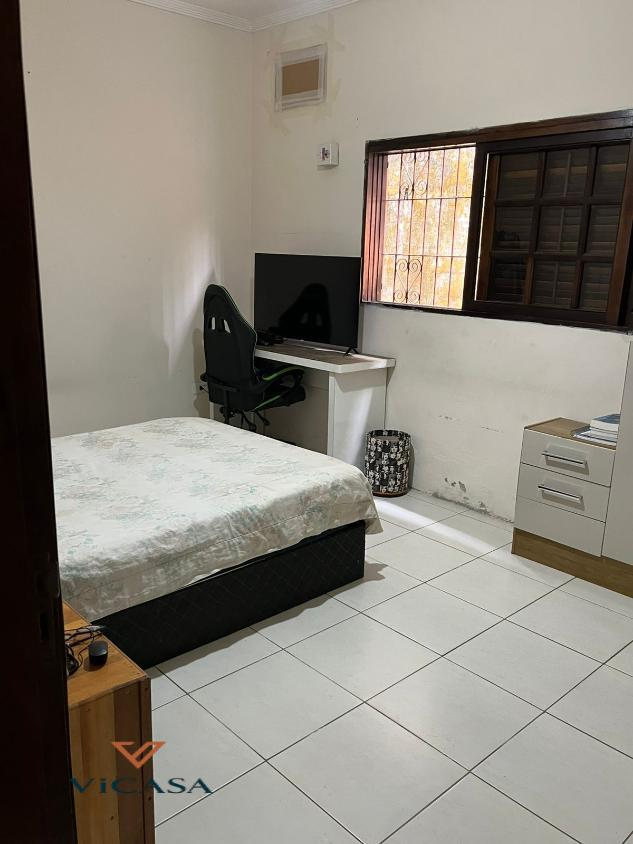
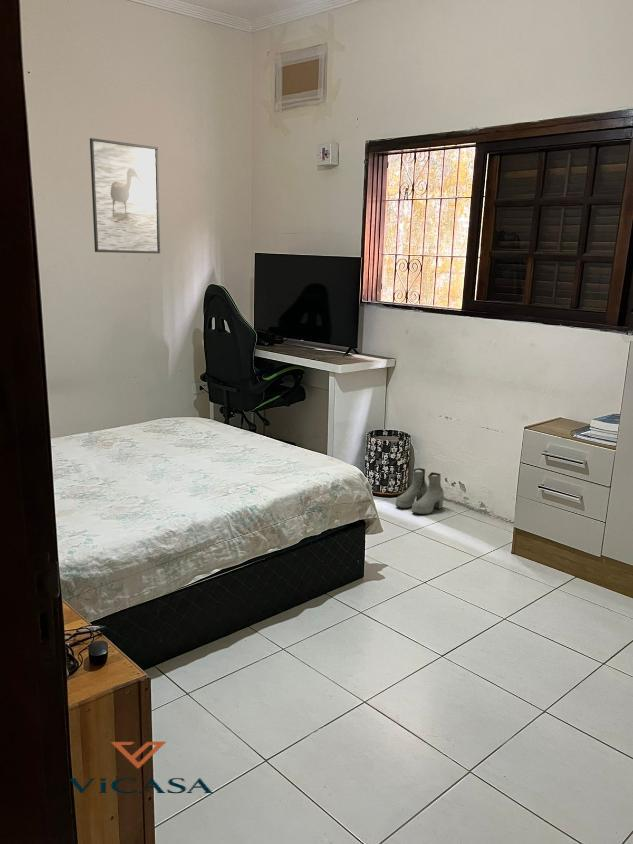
+ boots (420, 490)
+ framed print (126, 198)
